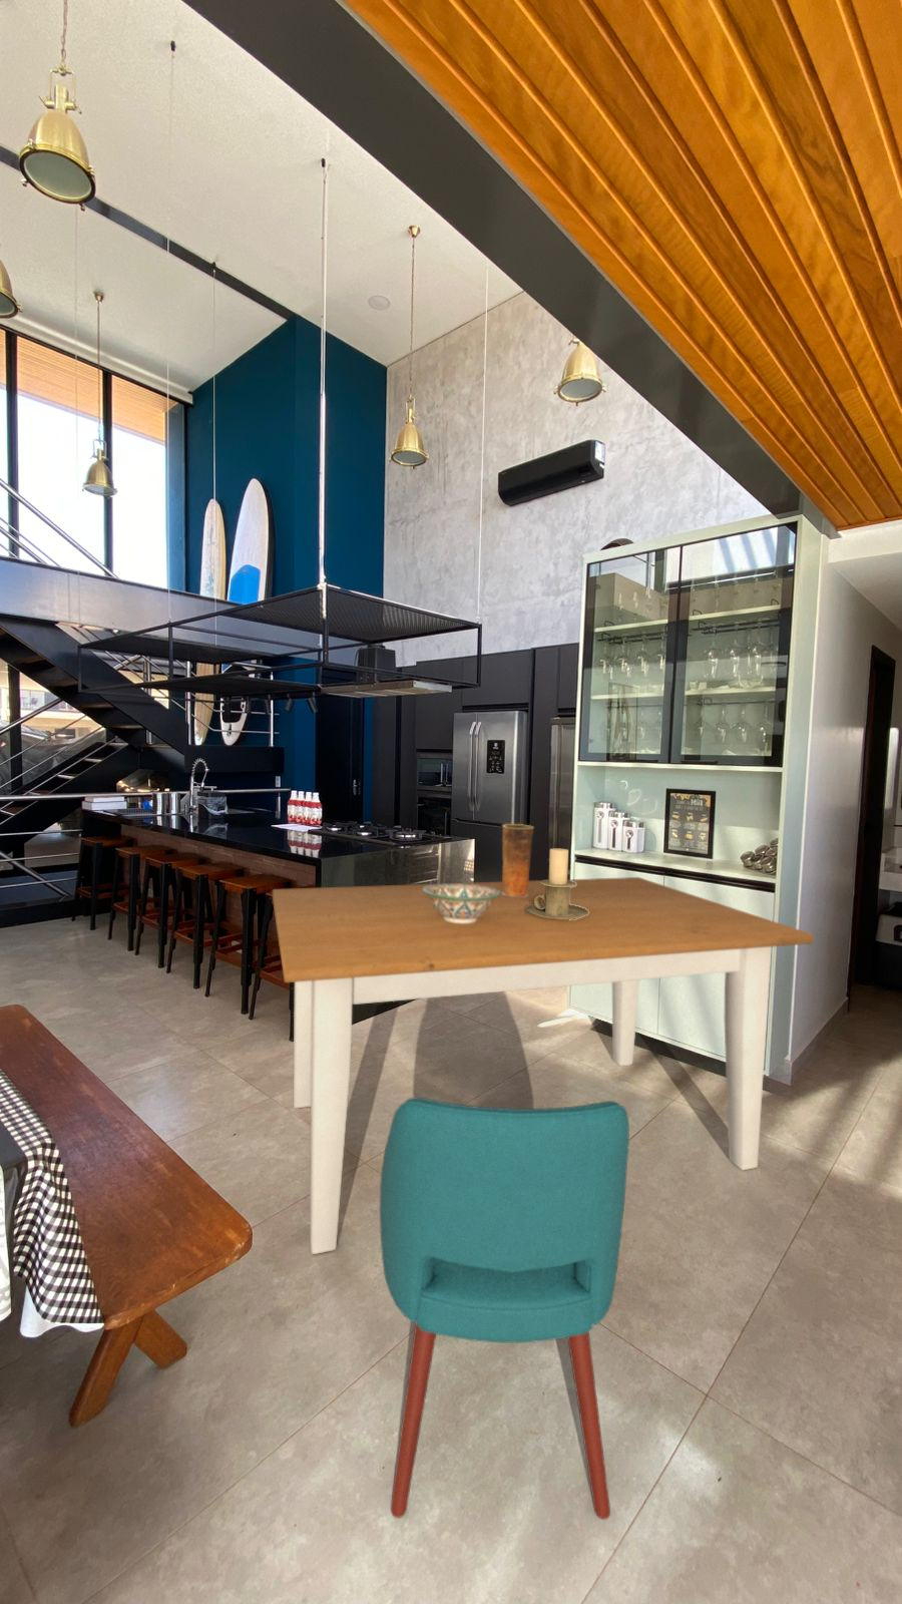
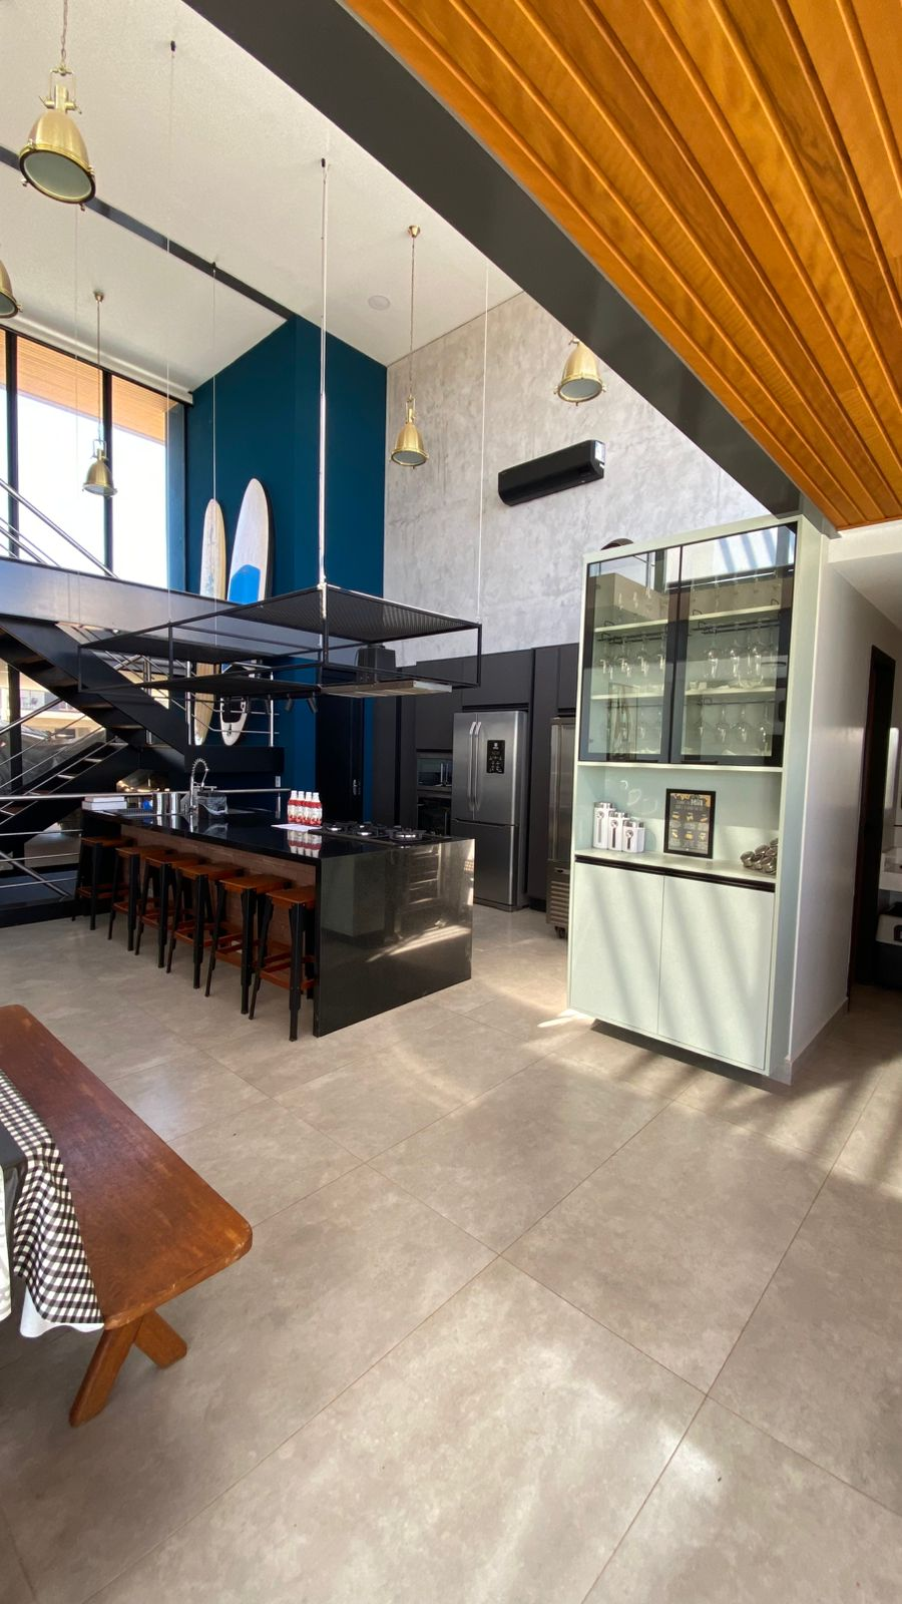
- candle holder (557, 880)
- decorative bowl (461, 903)
- table (509, 990)
- chair (497, 1221)
- vase (518, 859)
